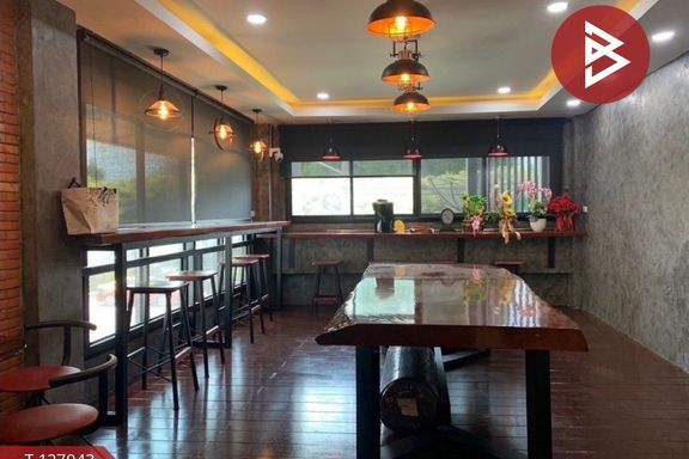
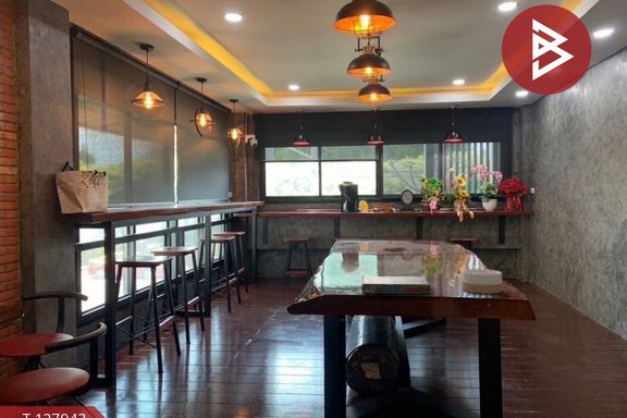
+ board game (394, 284)
+ bowl (481, 281)
